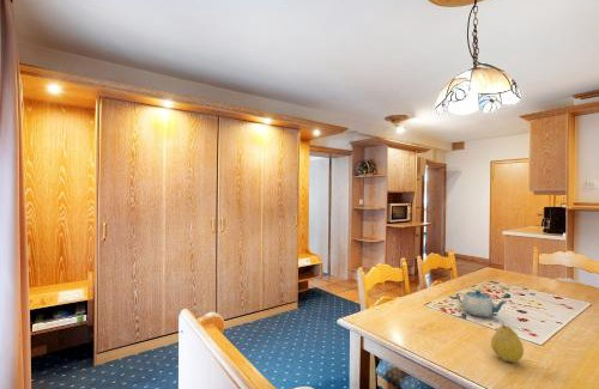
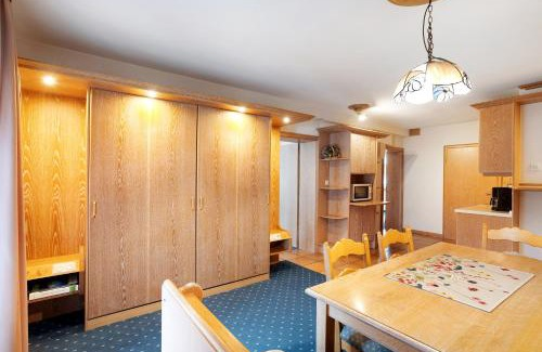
- fruit (507, 341)
- chinaware (479, 302)
